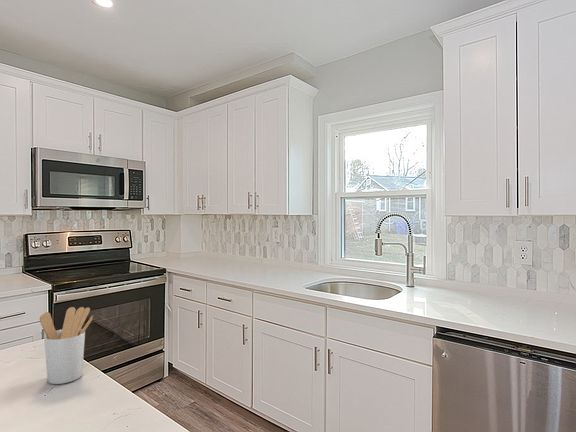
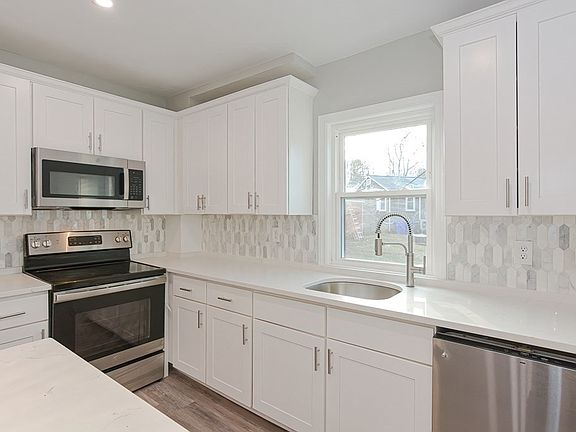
- utensil holder (69, 341)
